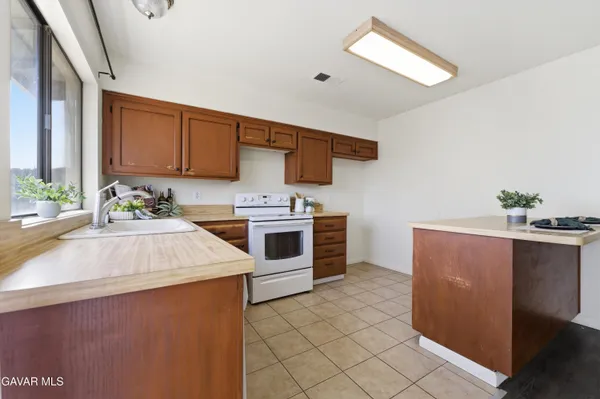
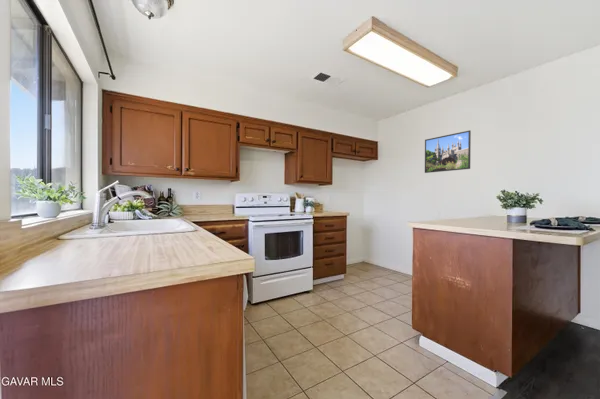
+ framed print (445, 153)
